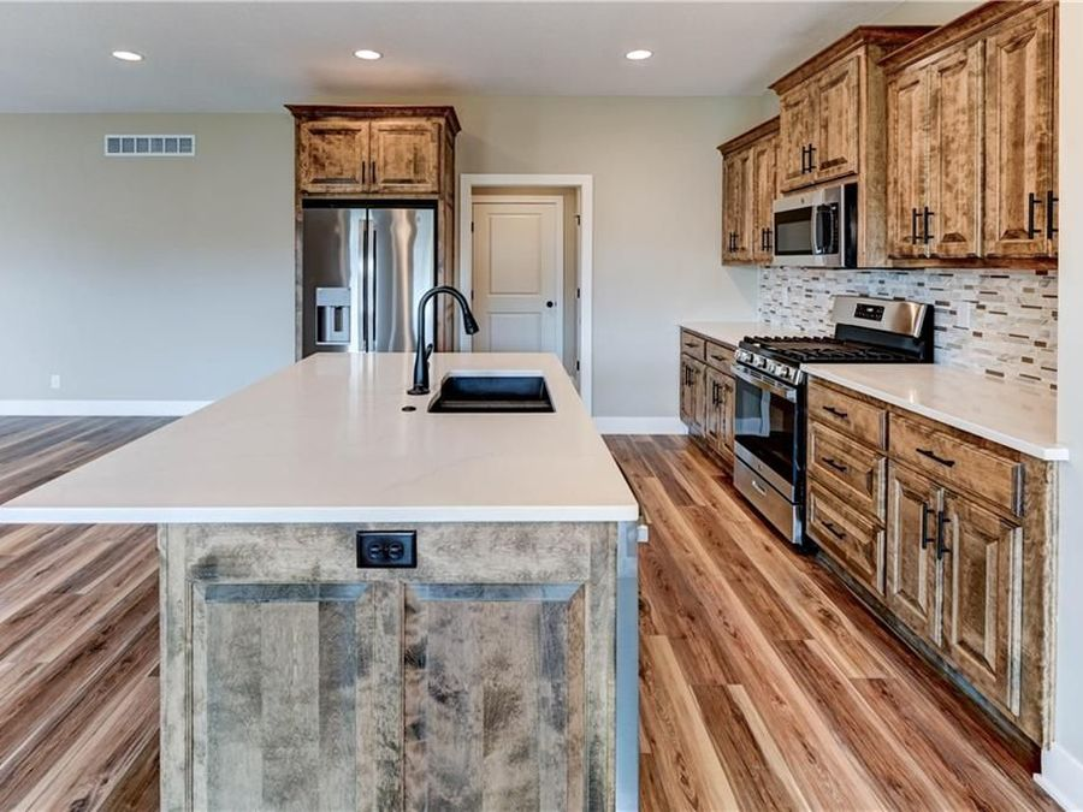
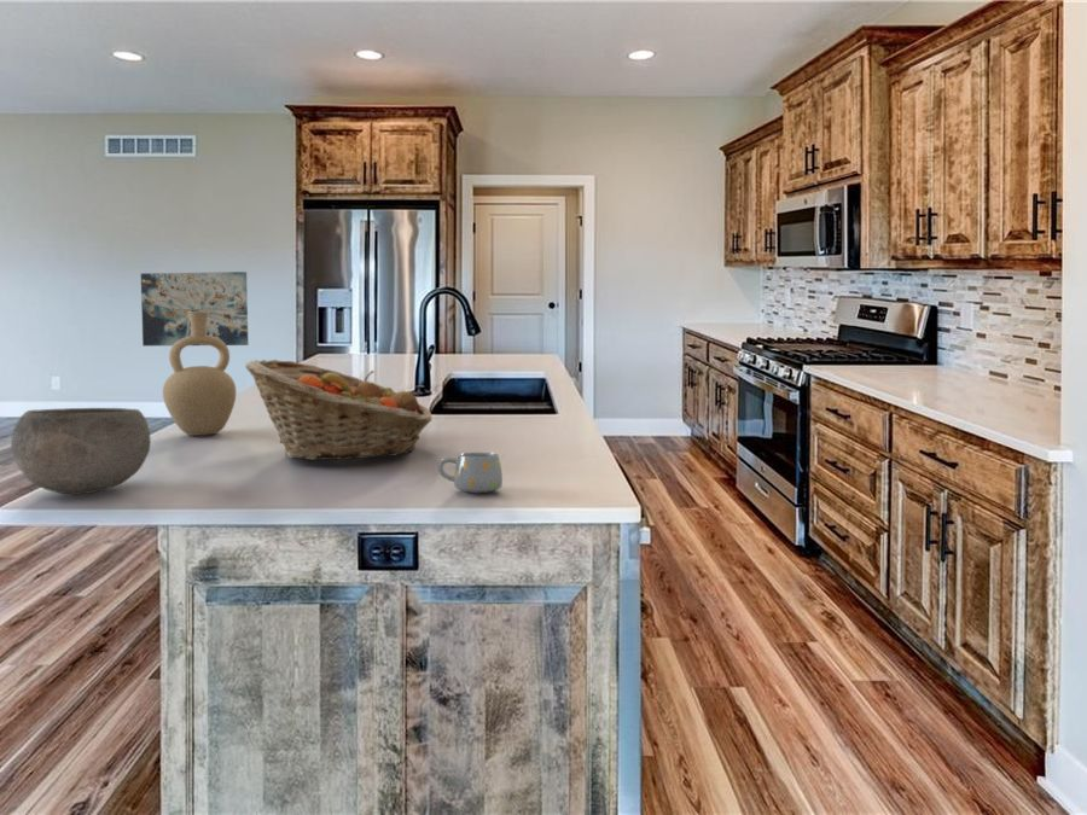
+ wall art (193, 309)
+ mug (470, 472)
+ vase (199, 373)
+ bowl (83, 450)
+ fruit basket (342, 404)
